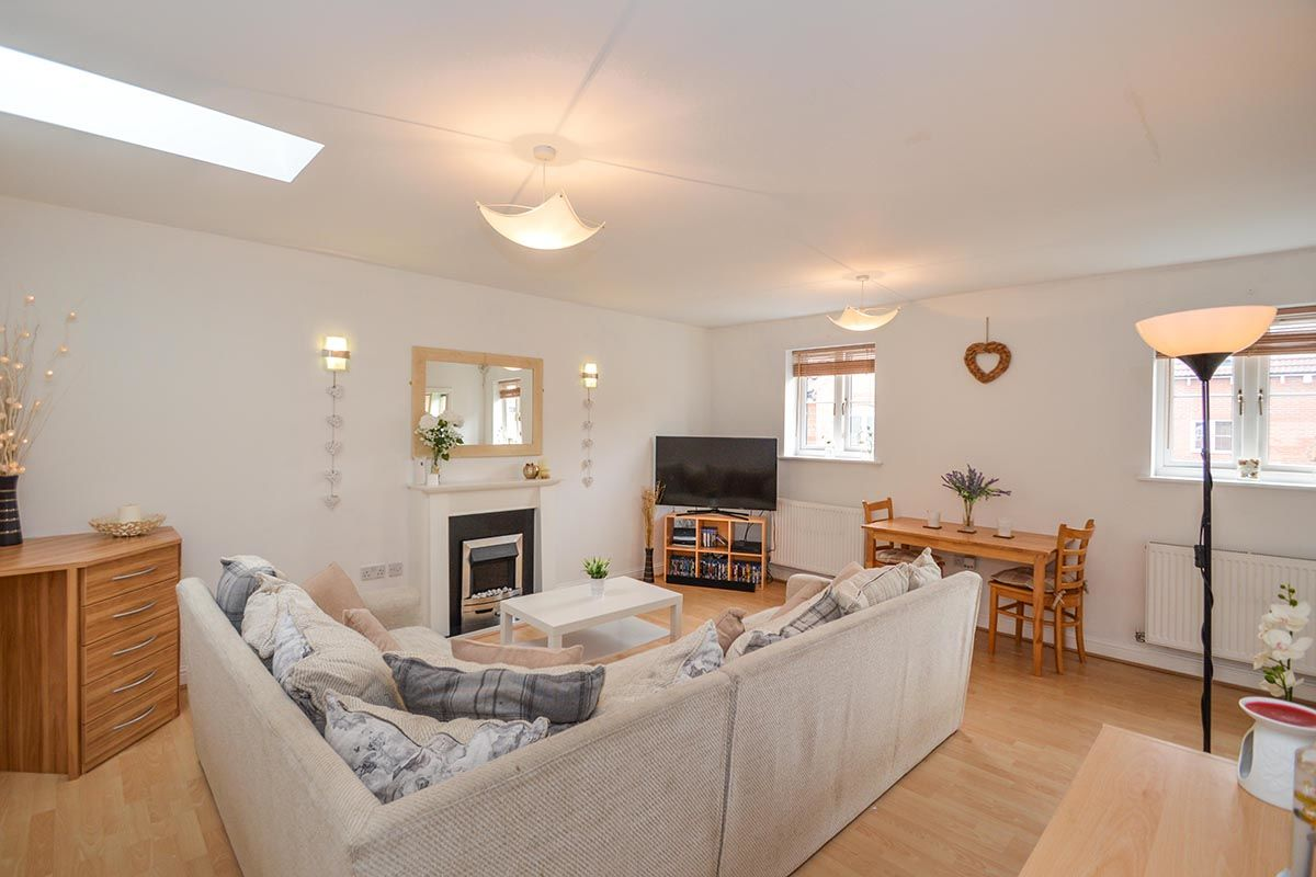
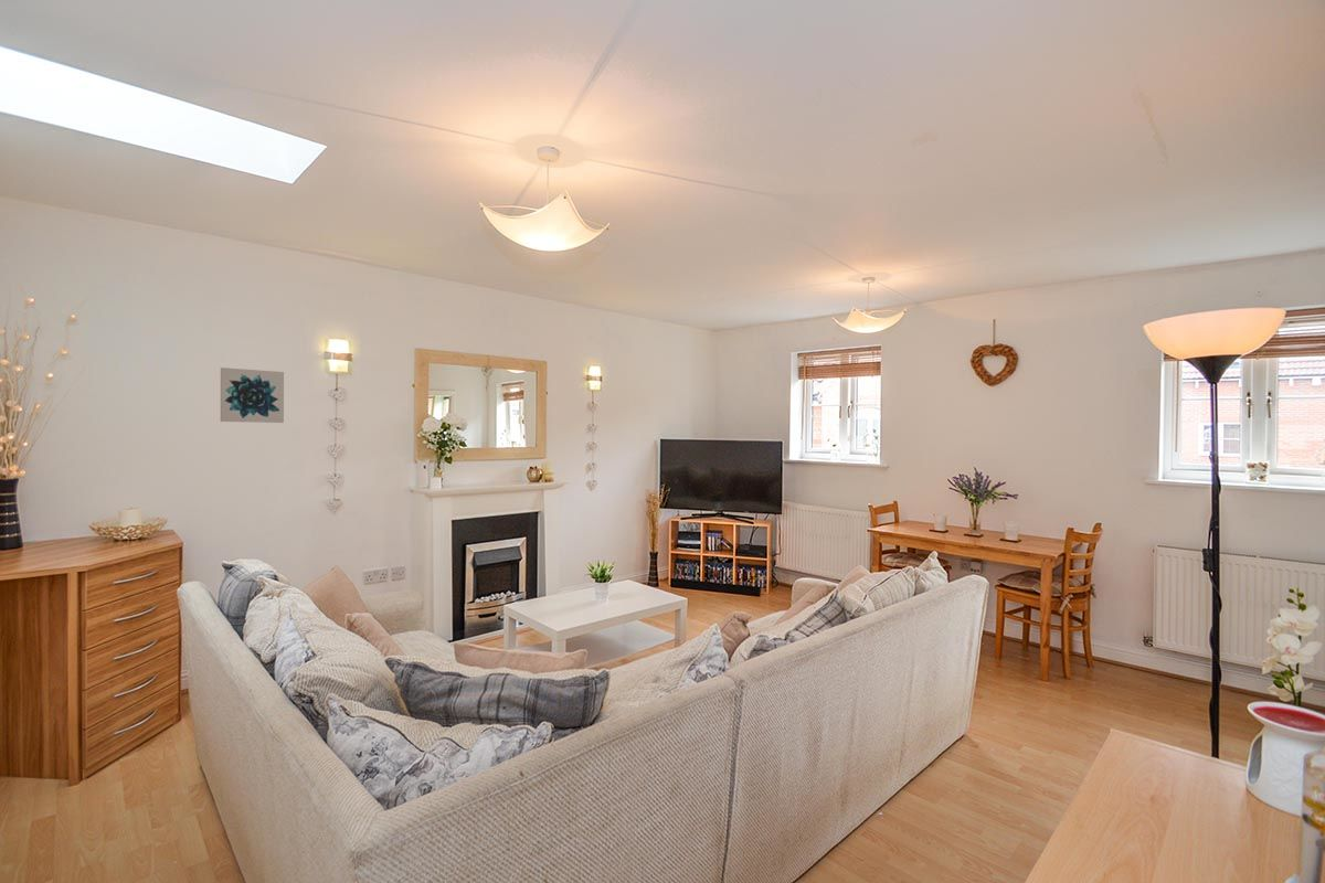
+ wall art (253, 395)
